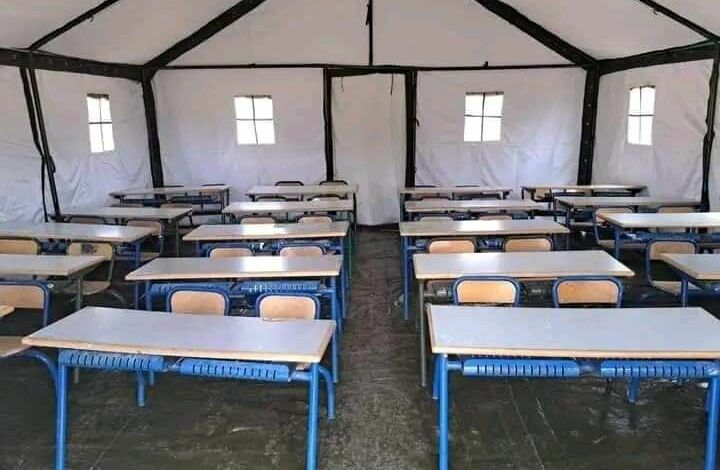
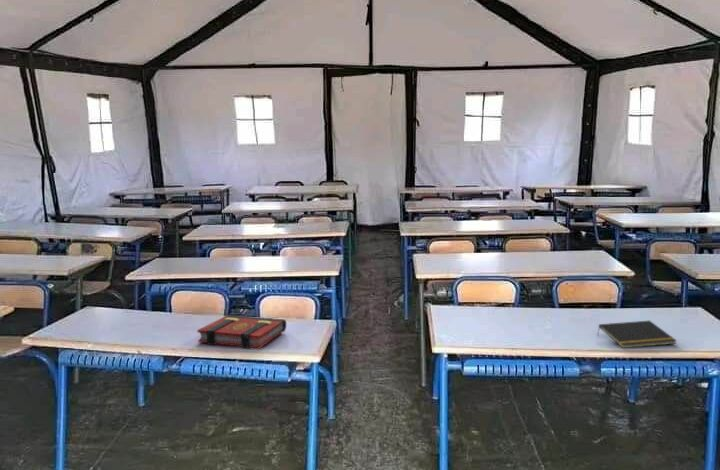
+ book (243, 329)
+ notepad (636, 333)
